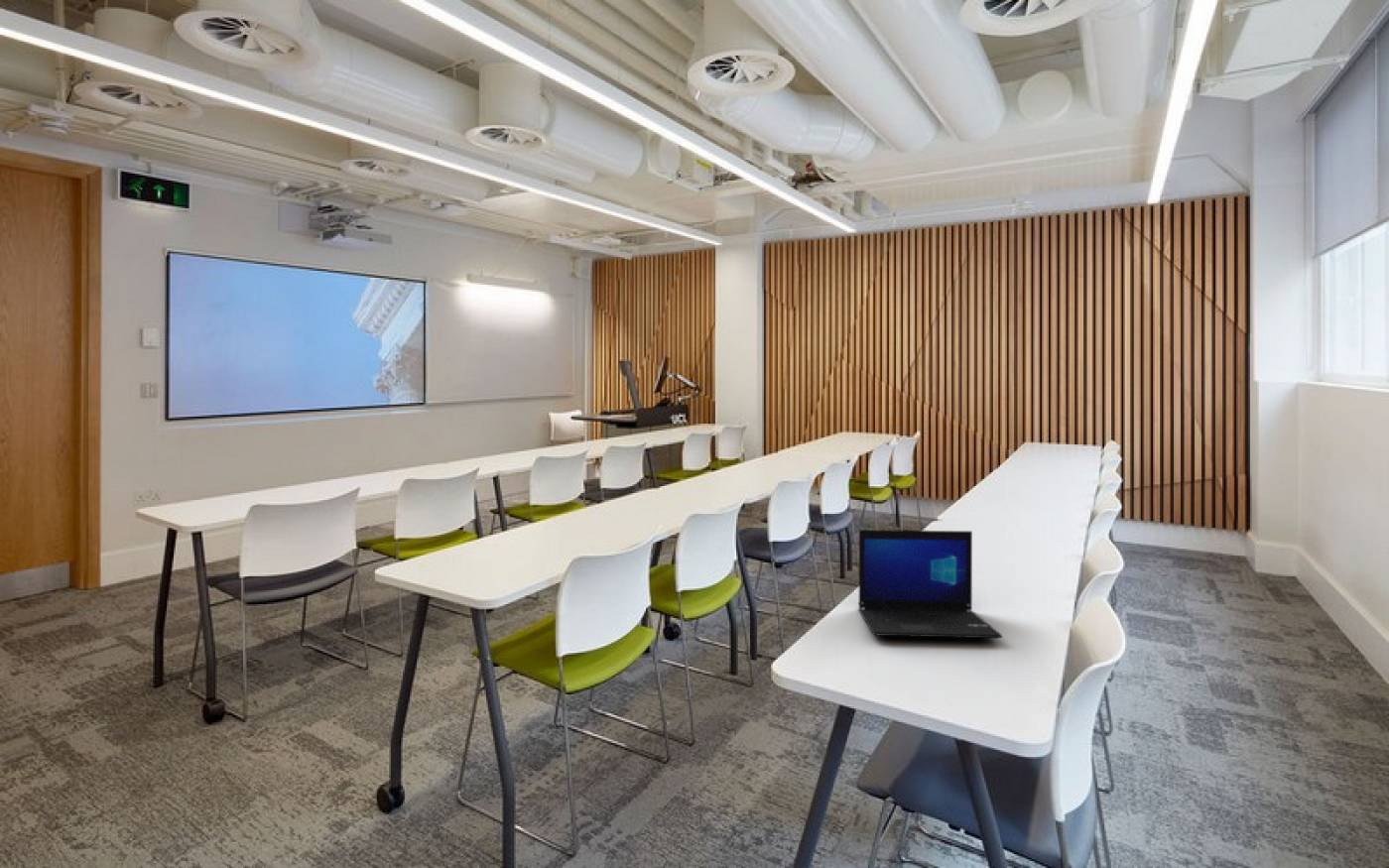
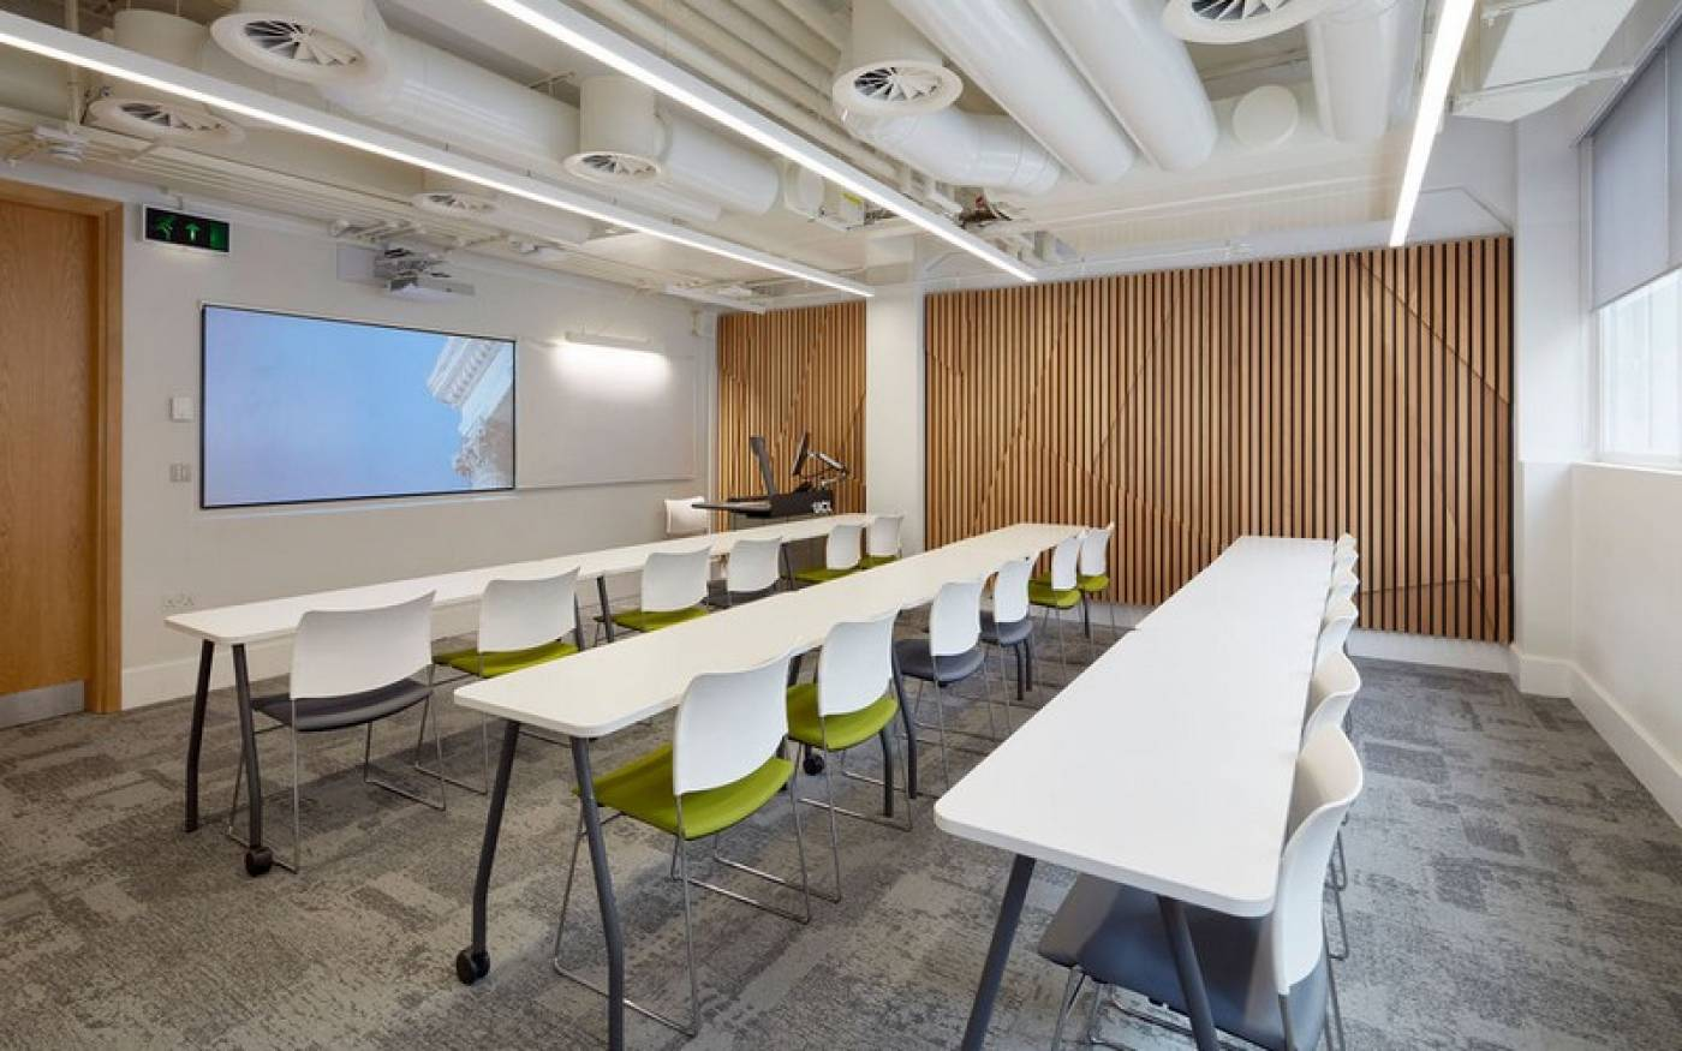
- laptop (925, 580)
